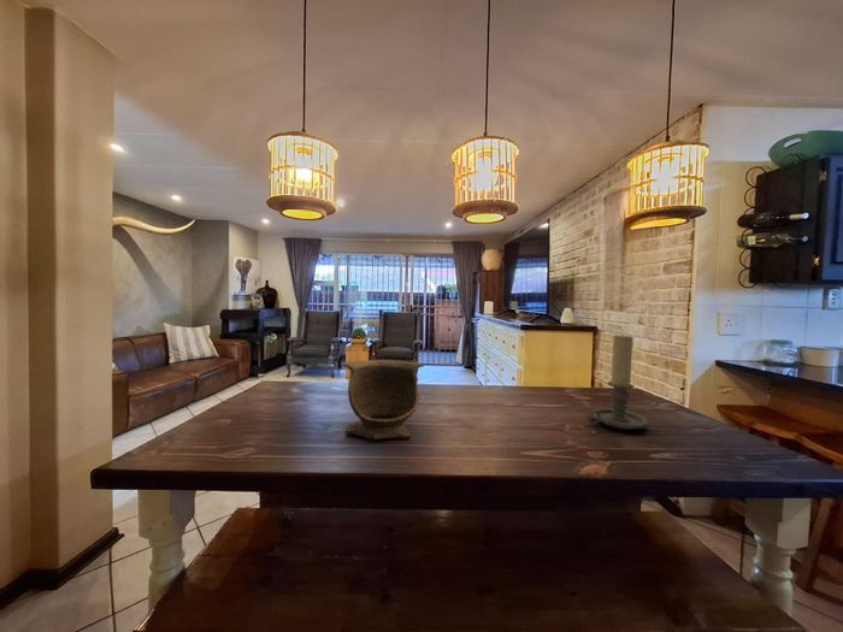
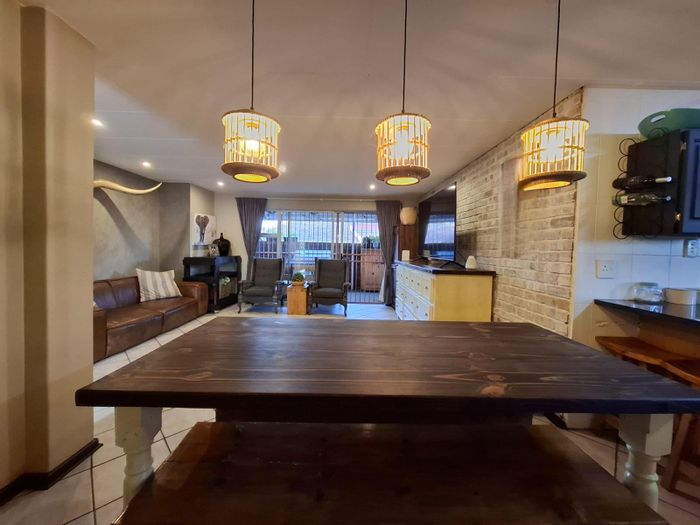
- decorative bowl (384, 394)
- candle holder (615, 378)
